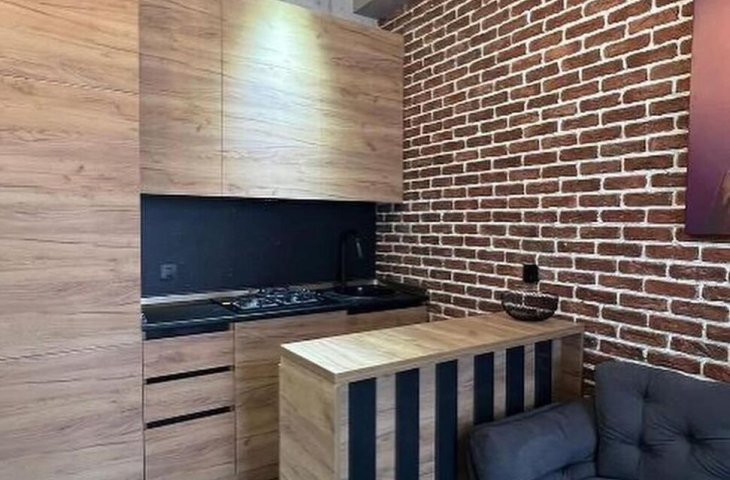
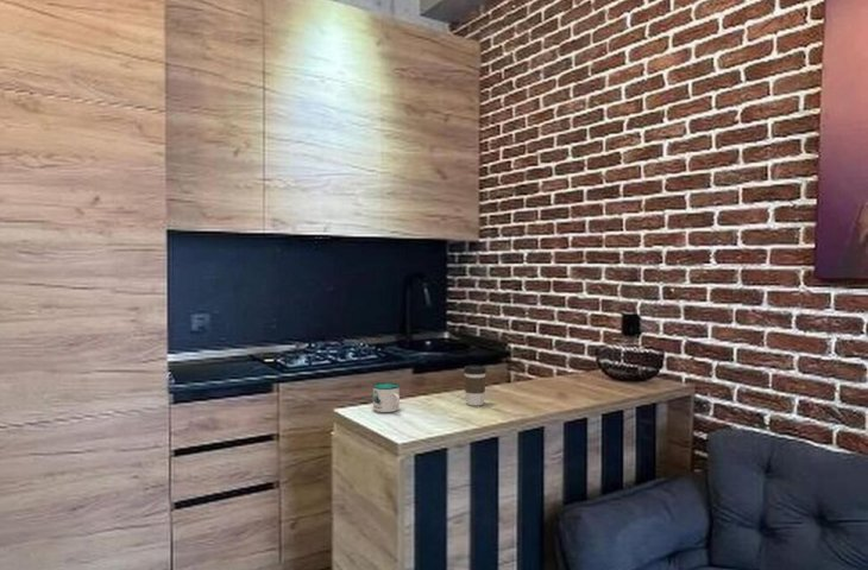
+ mug (388, 398)
+ coffee cup (474, 385)
